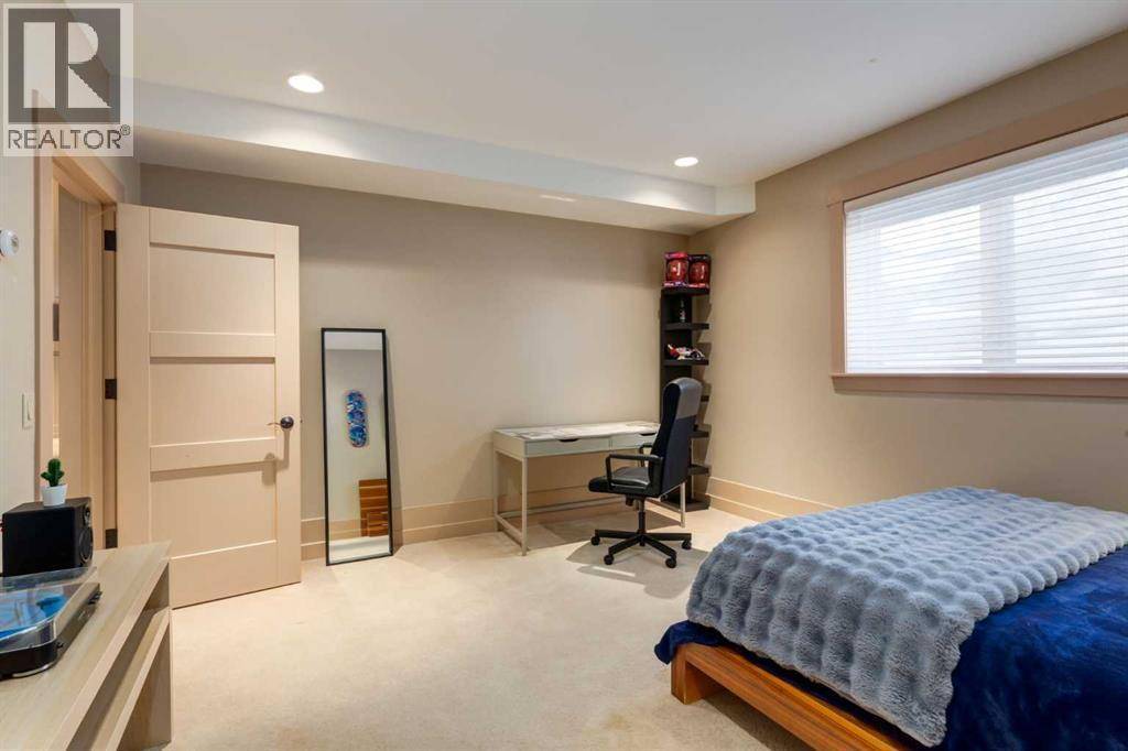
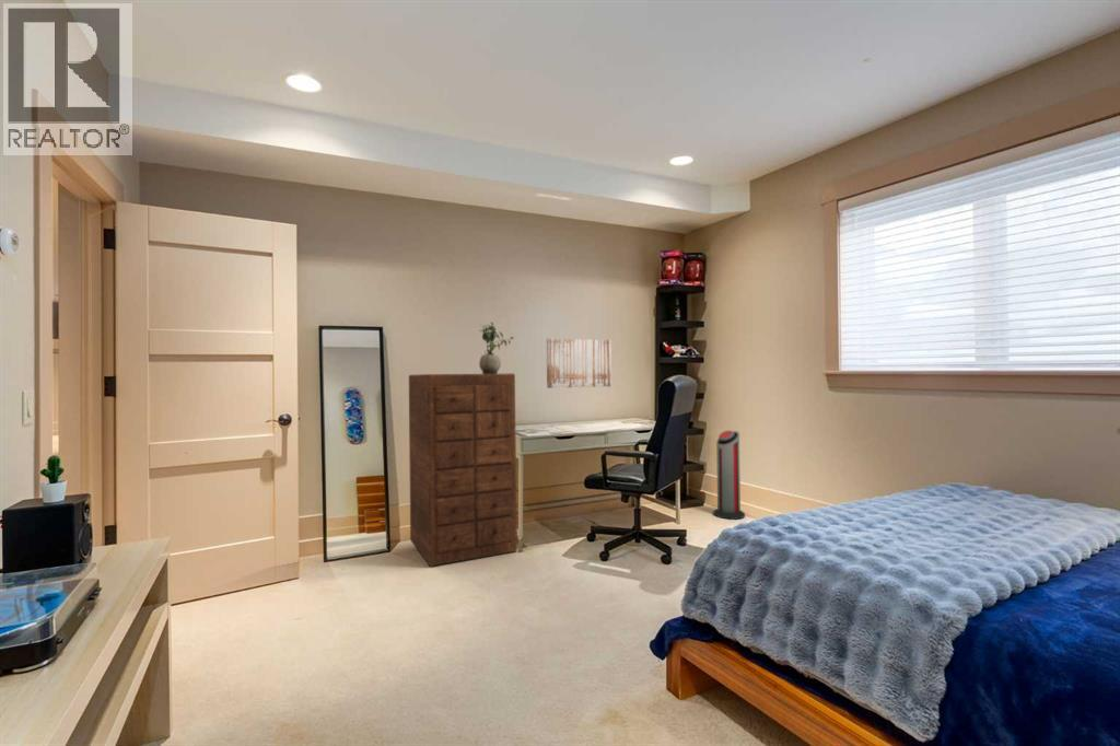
+ dresser (462, 461)
+ potted plant (493, 347)
+ air purifier (727, 473)
+ wall art (580, 363)
